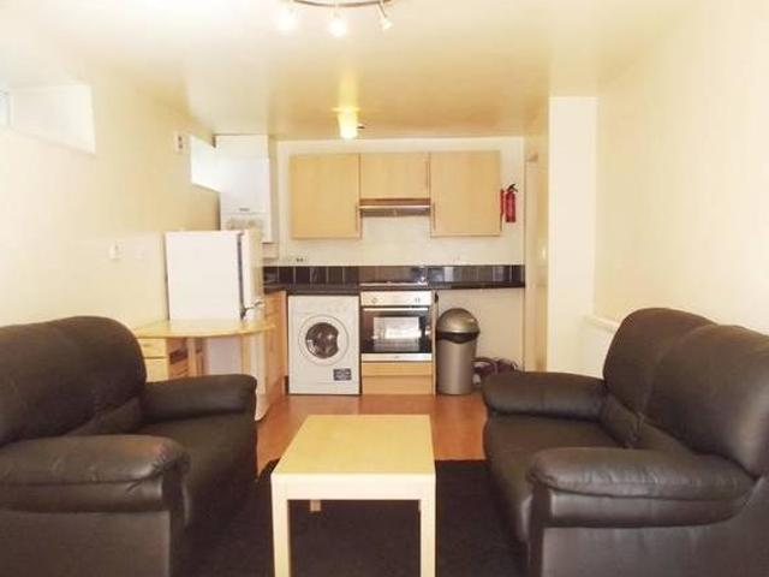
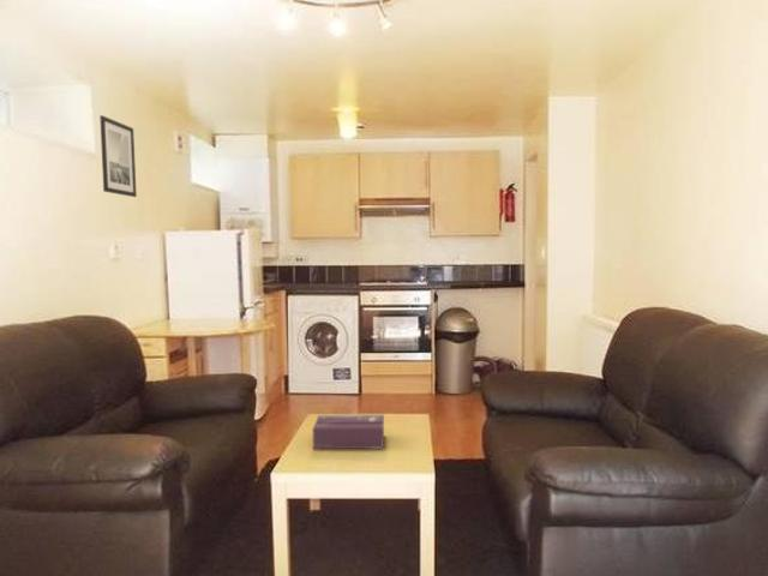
+ tissue box (349, 431)
+ wall art (119, 158)
